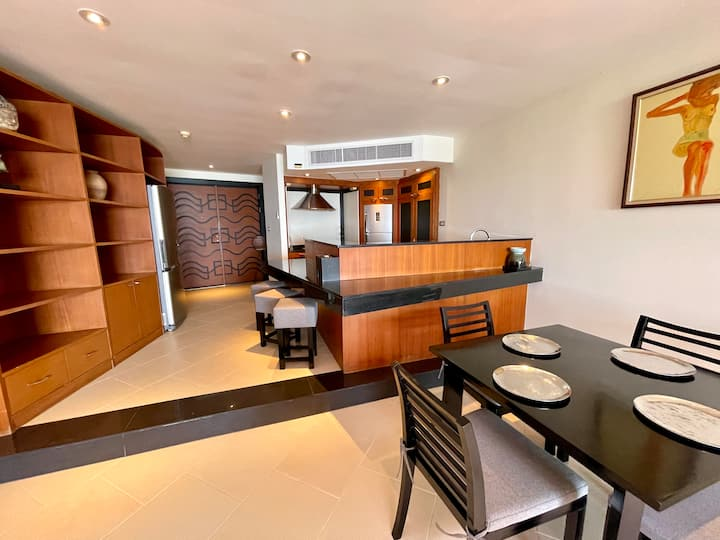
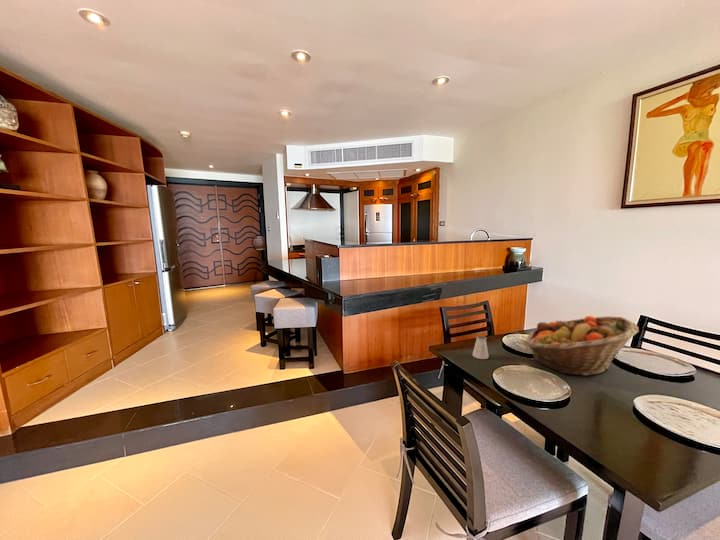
+ saltshaker (480, 346)
+ fruit basket (576, 339)
